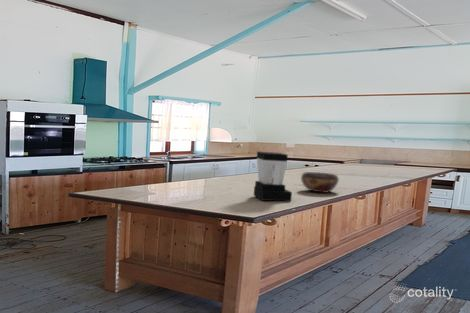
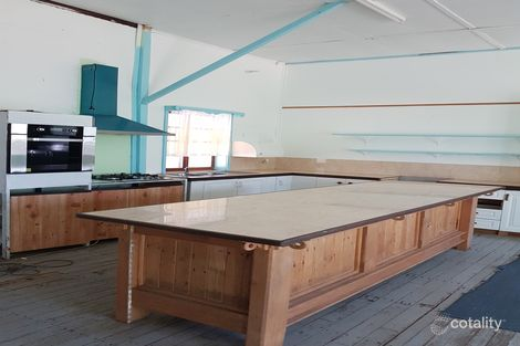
- decorative bowl (319, 182)
- coffee maker (275, 176)
